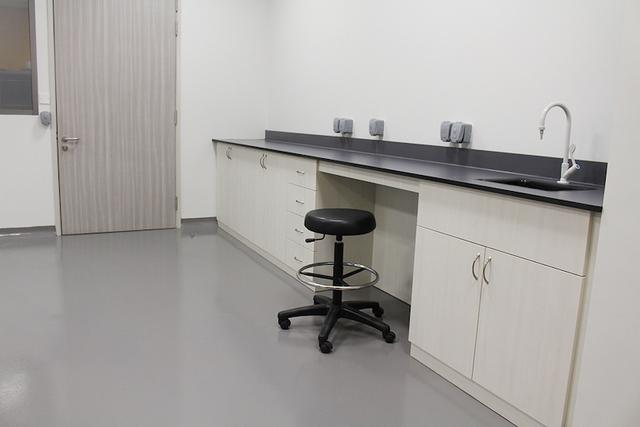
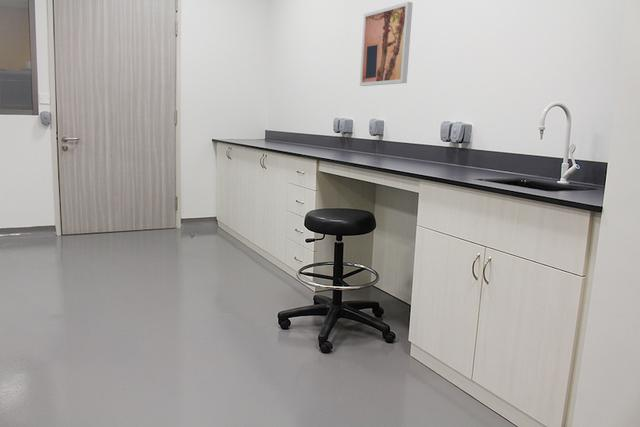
+ wall art (384, 46)
